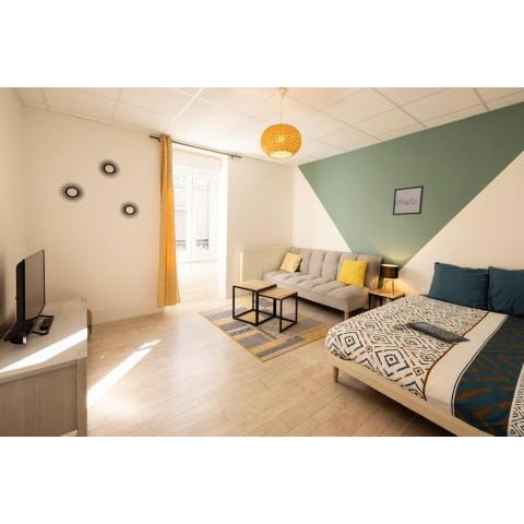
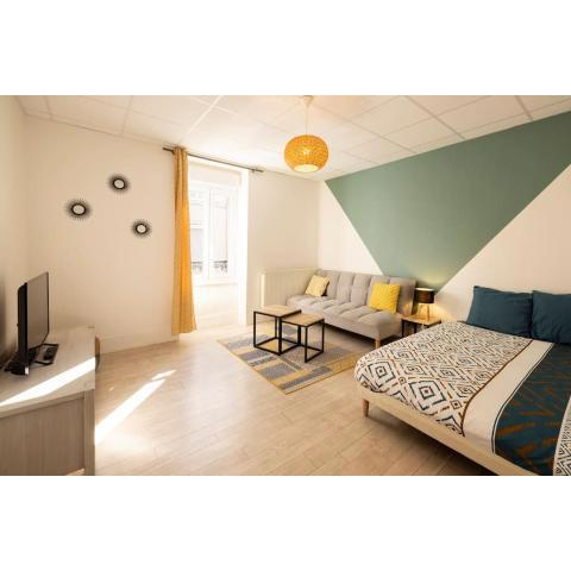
- clutch bag (431, 330)
- wall art (407, 201)
